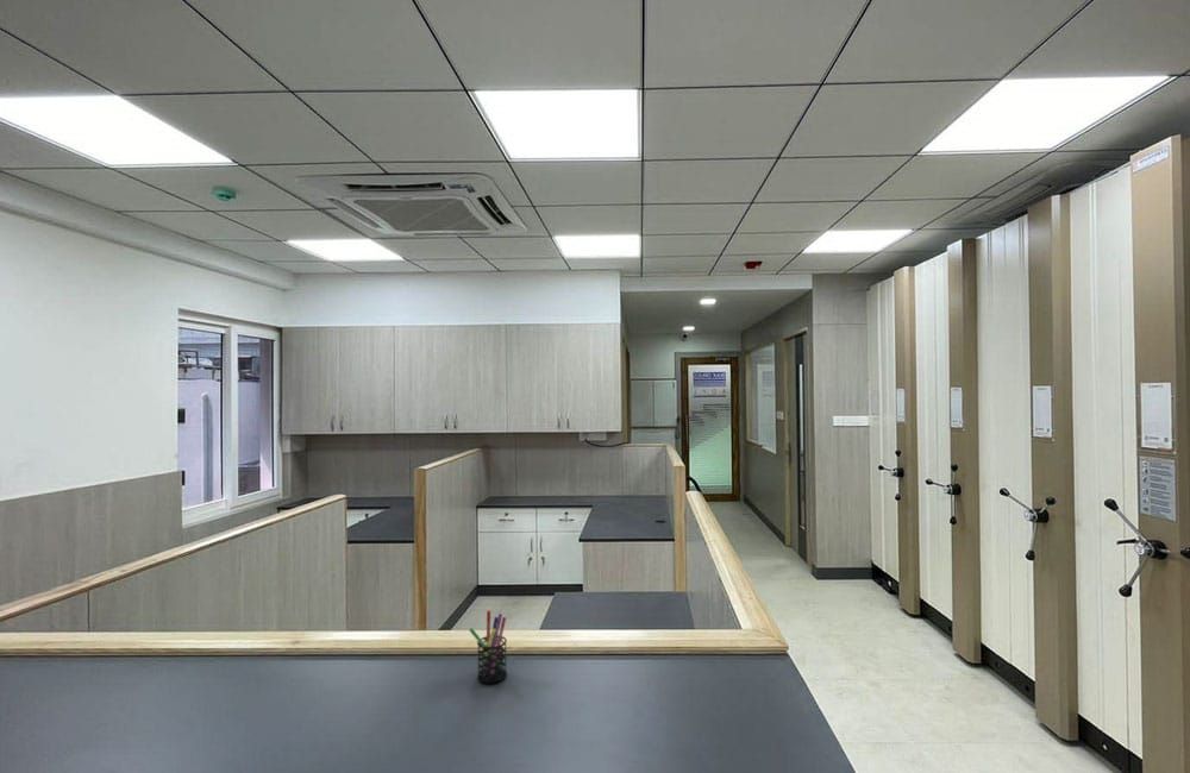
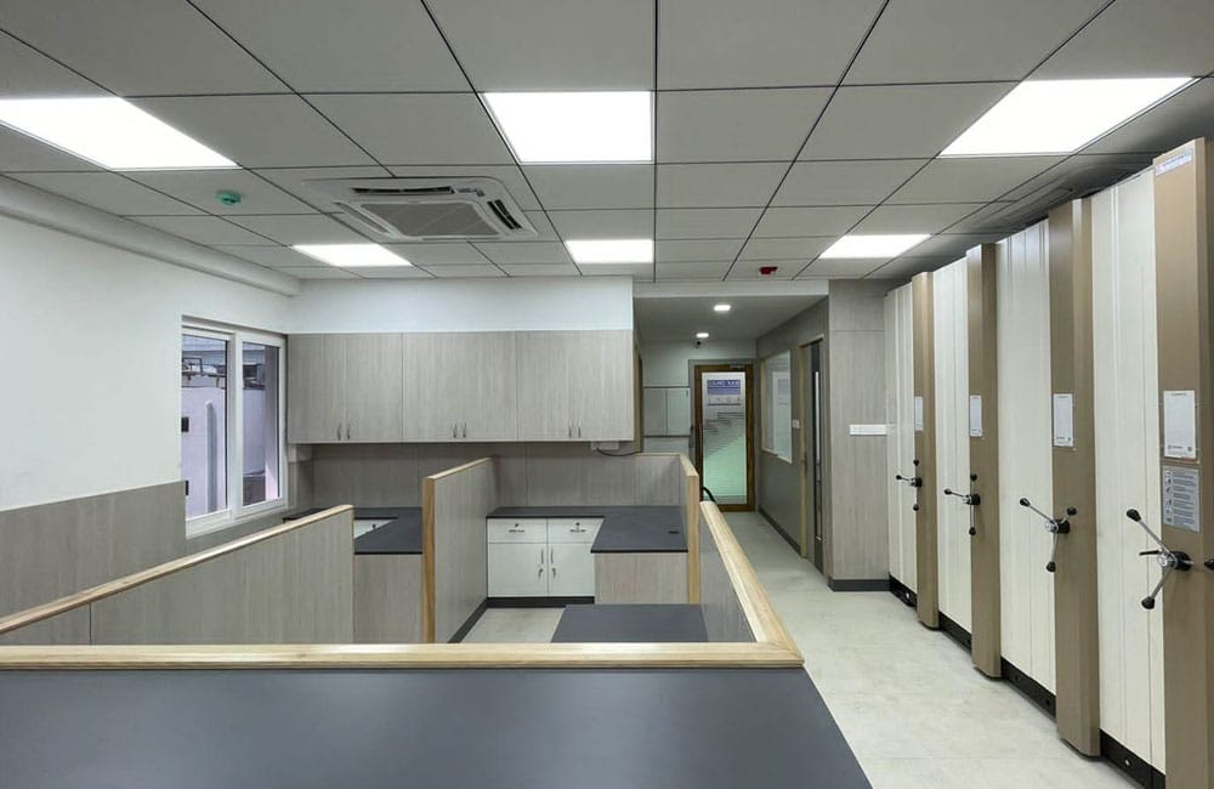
- pen holder (488, 645)
